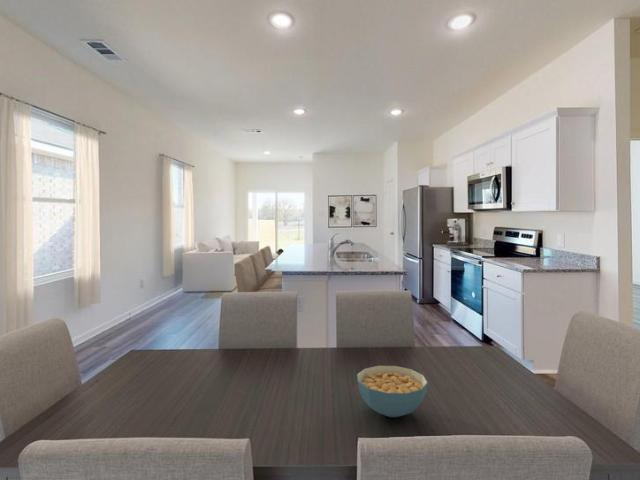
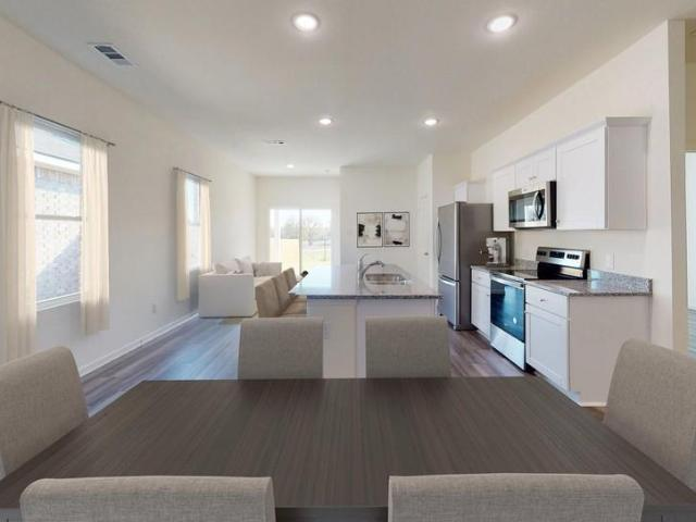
- cereal bowl (391, 395)
